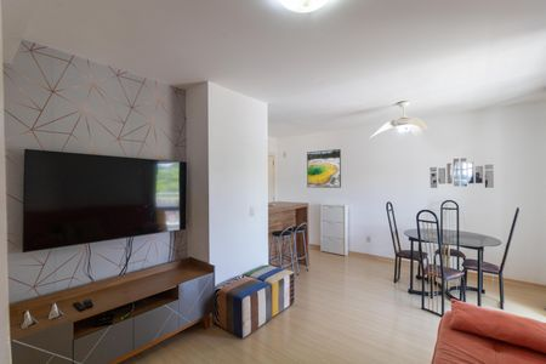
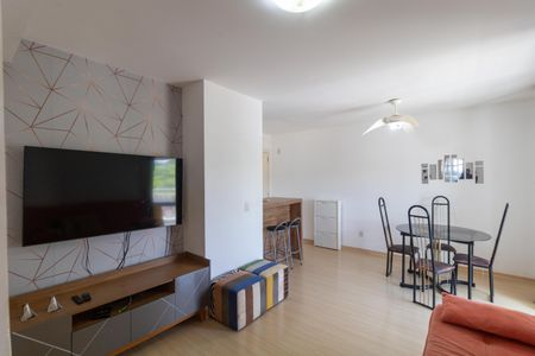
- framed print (323, 169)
